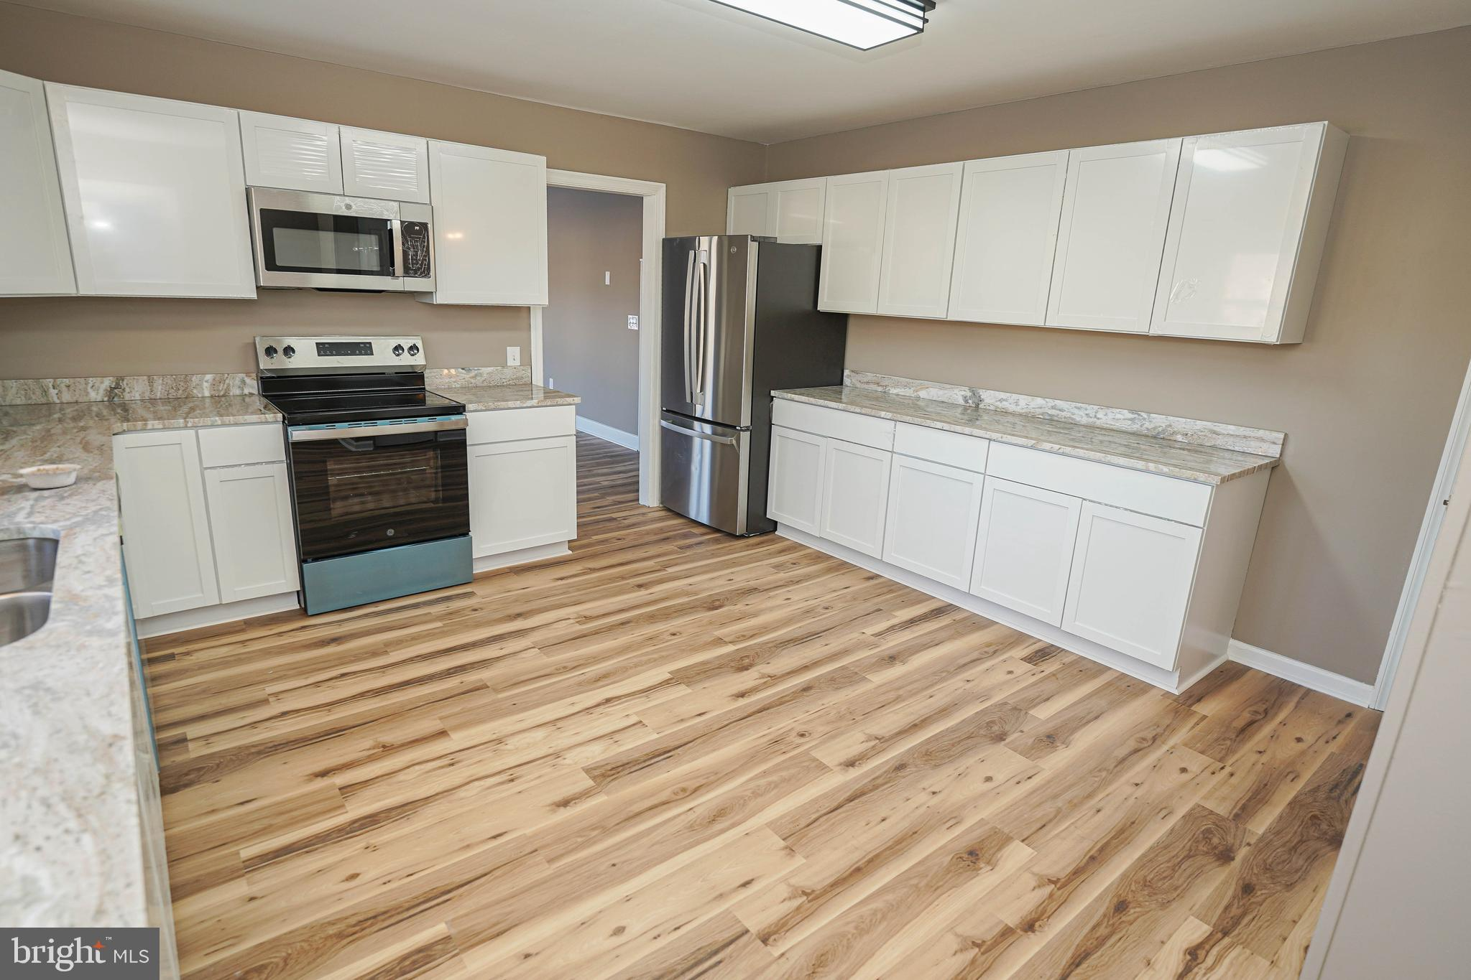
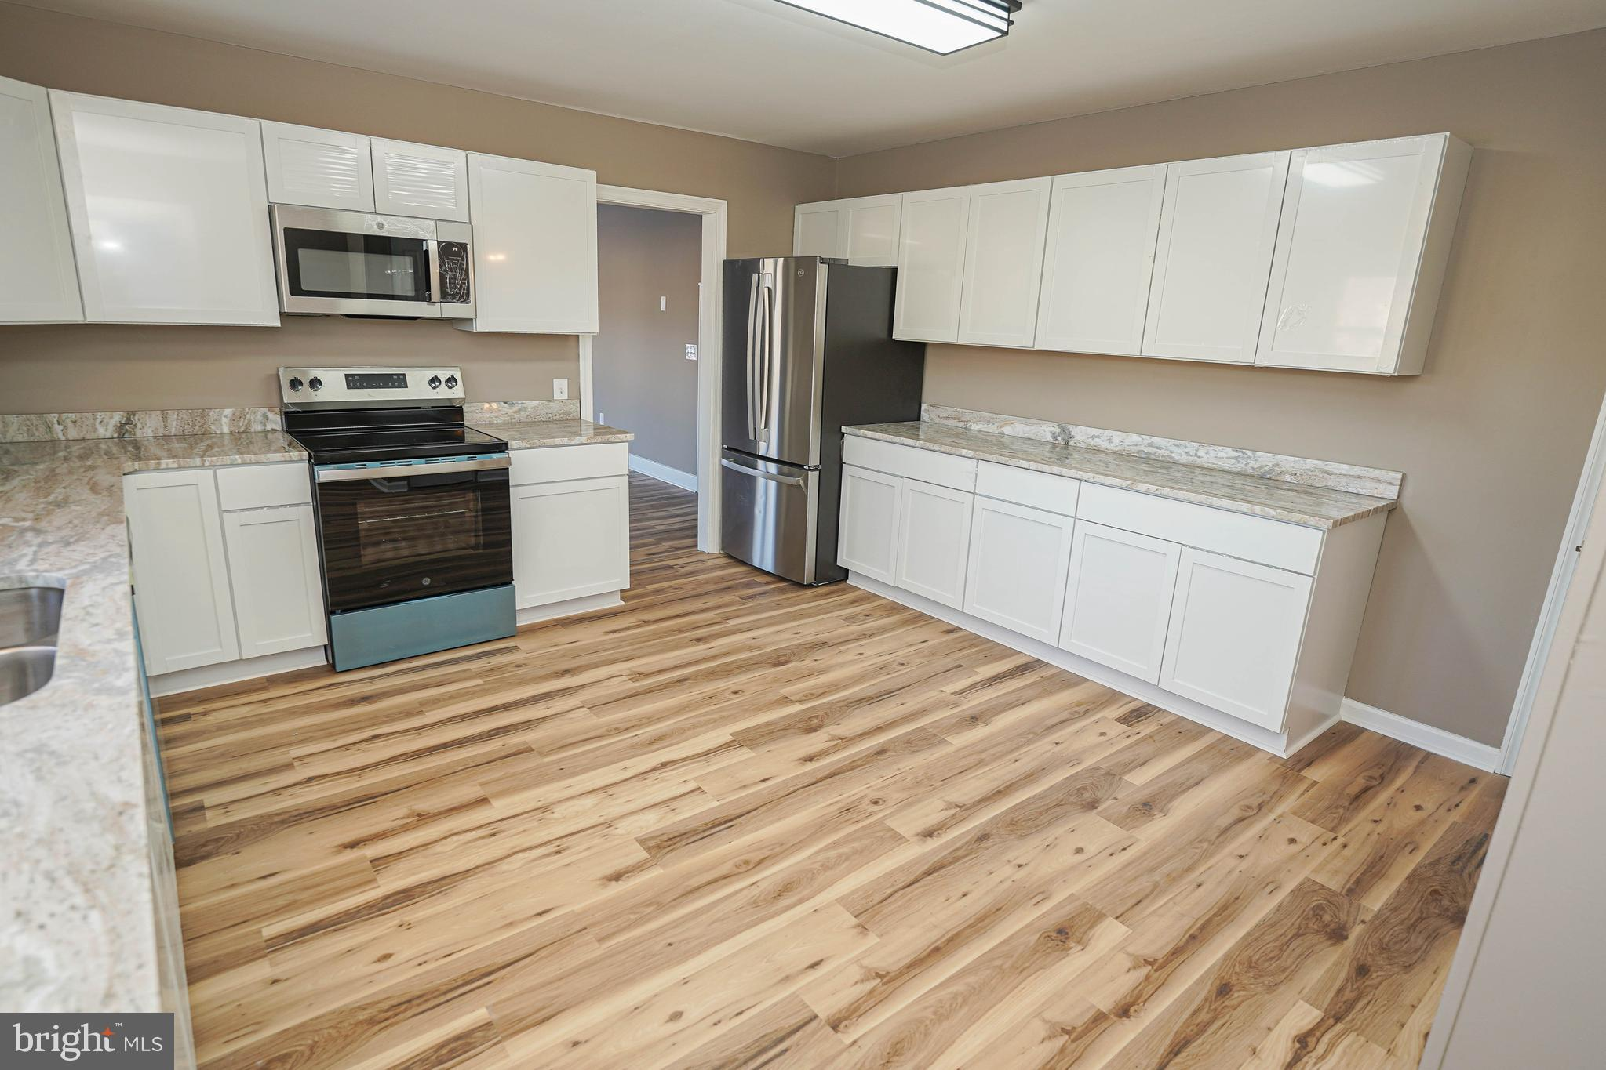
- legume (54, 475)
